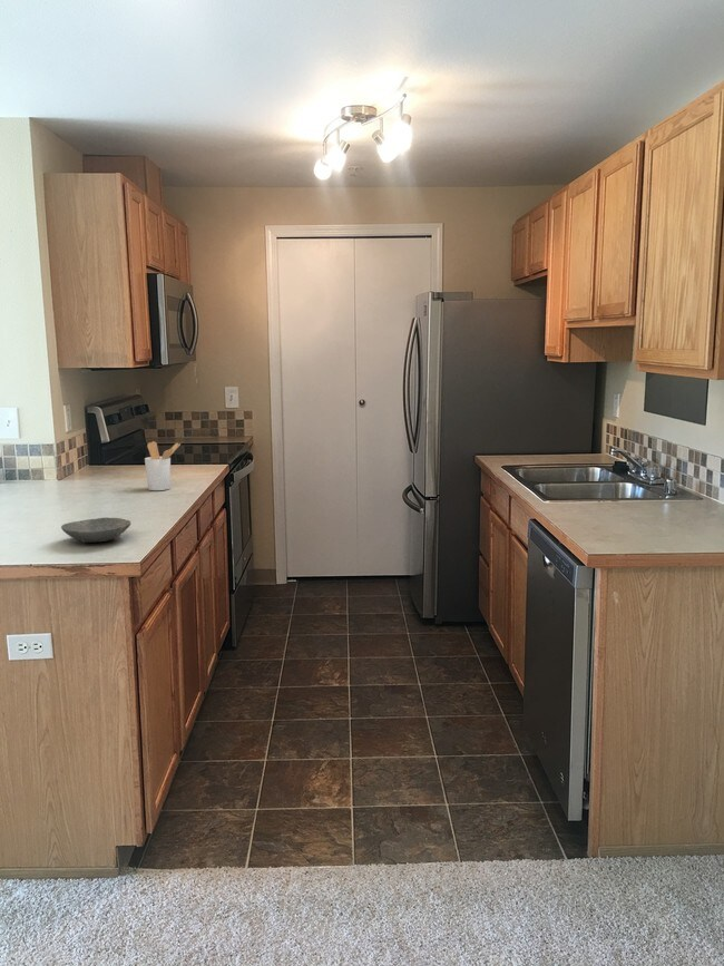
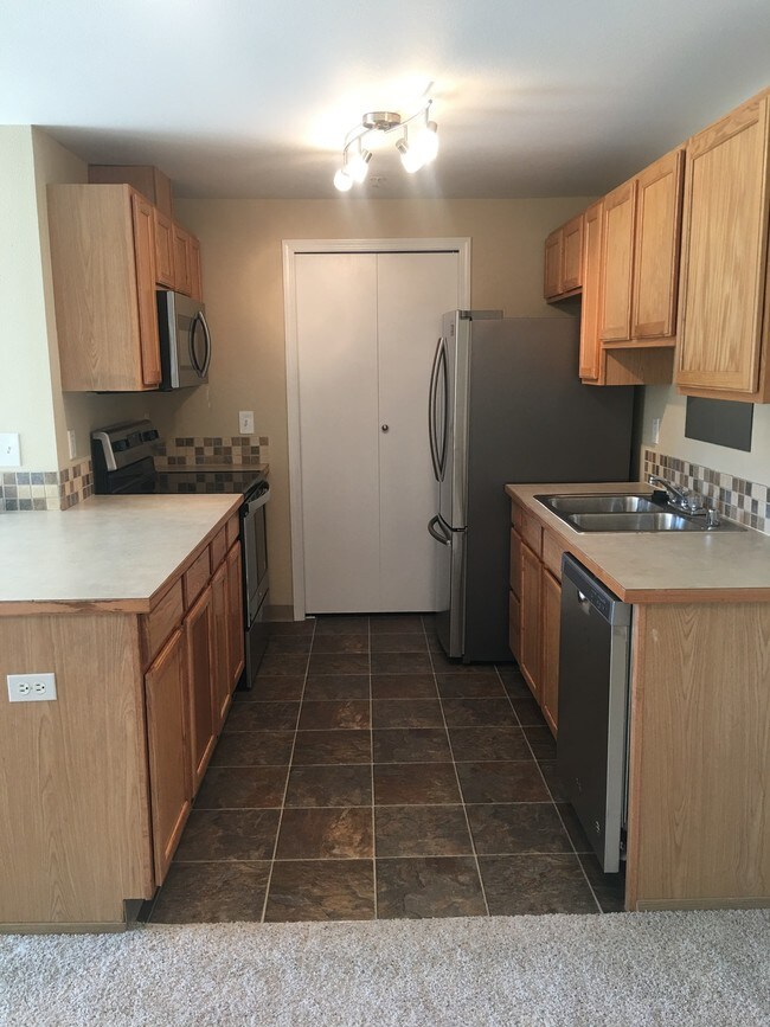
- bowl (96, 531)
- utensil holder (164, 465)
